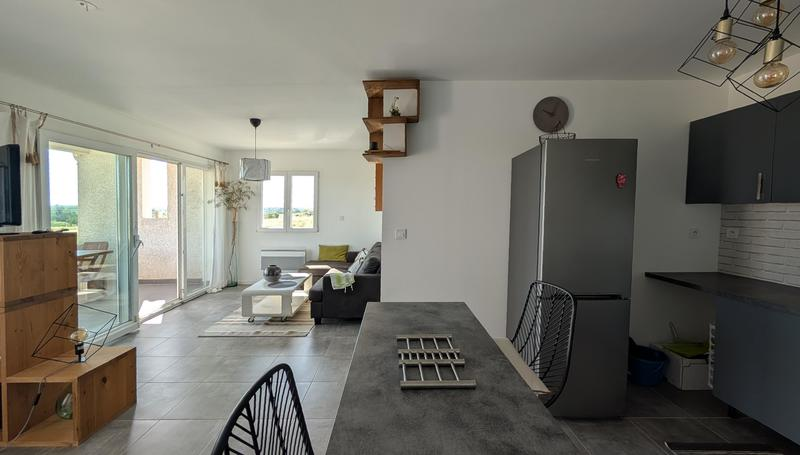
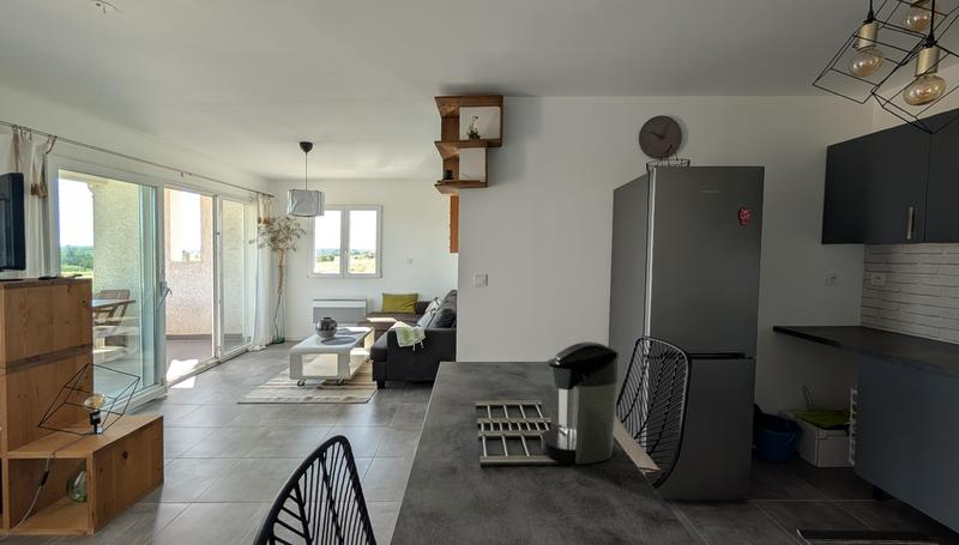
+ coffee maker (577, 389)
